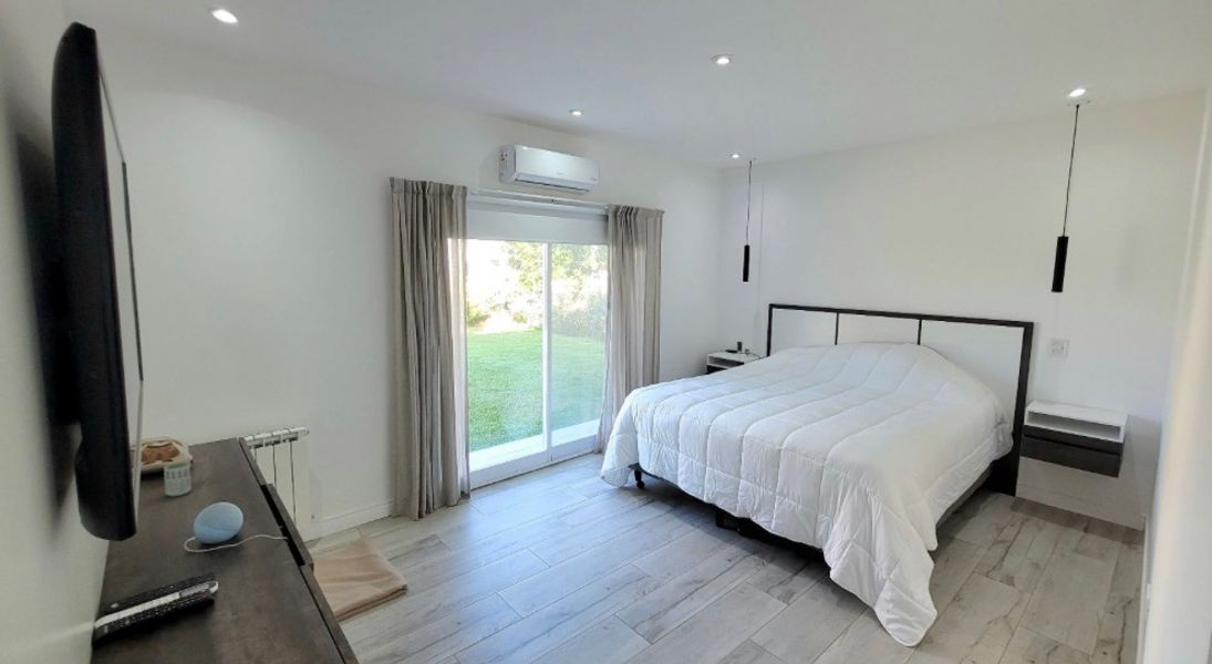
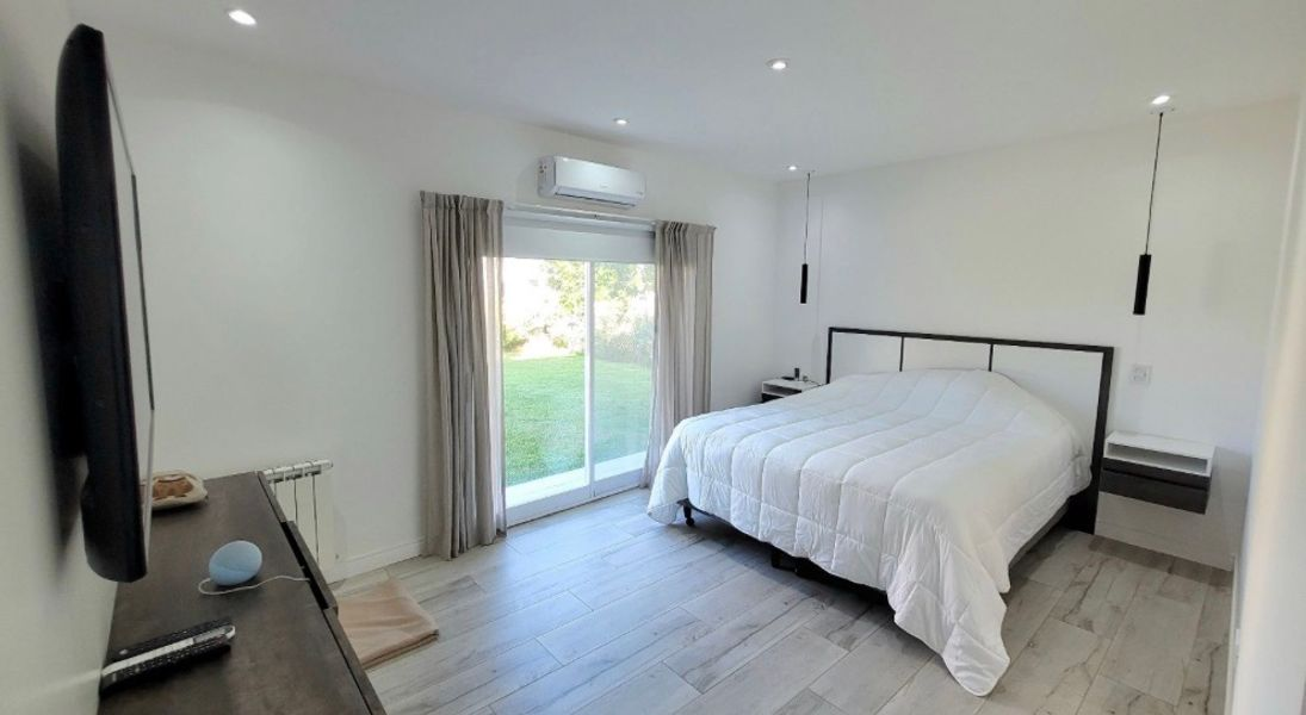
- cup (177, 479)
